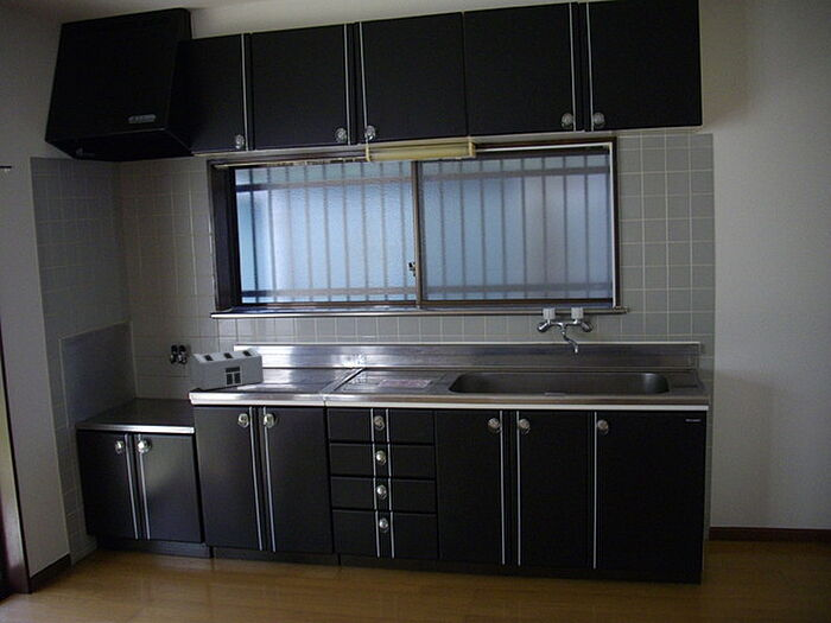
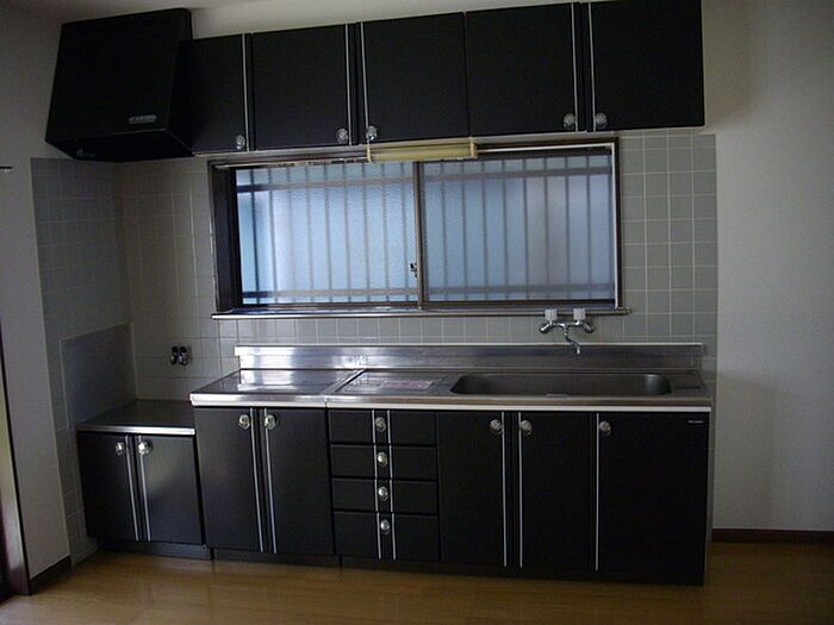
- toaster (224, 367)
